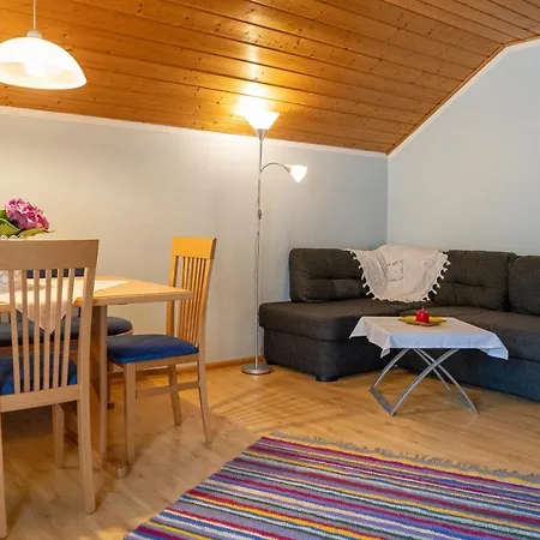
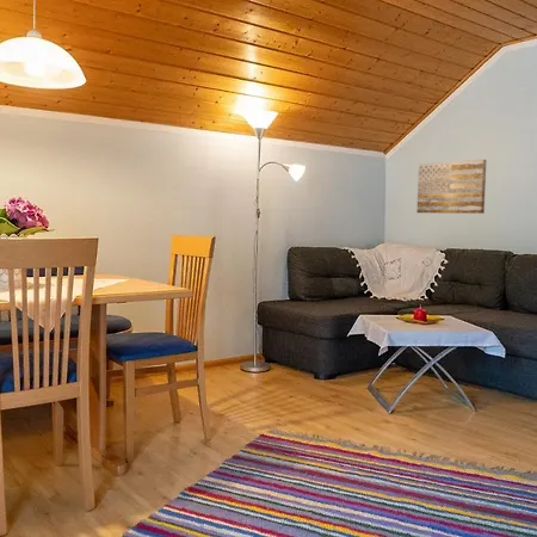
+ wall art (450, 187)
